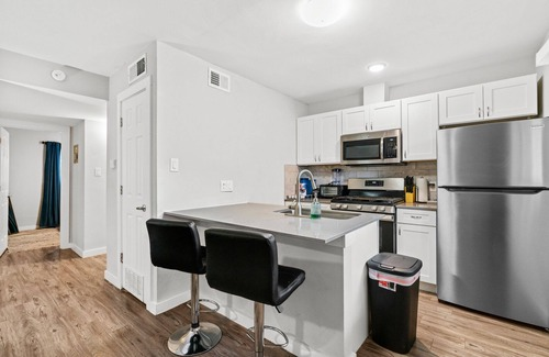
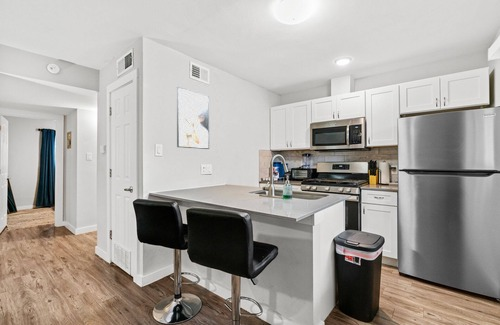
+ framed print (194, 120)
